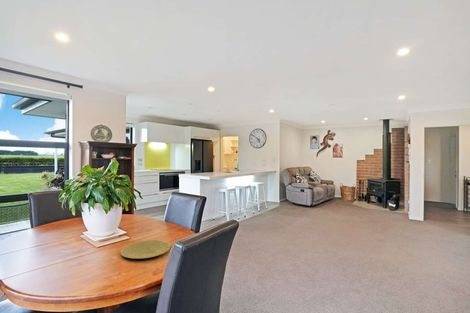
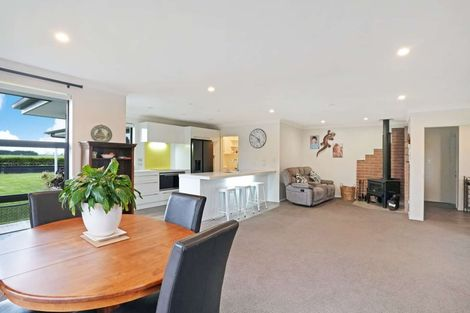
- plate (146, 249)
